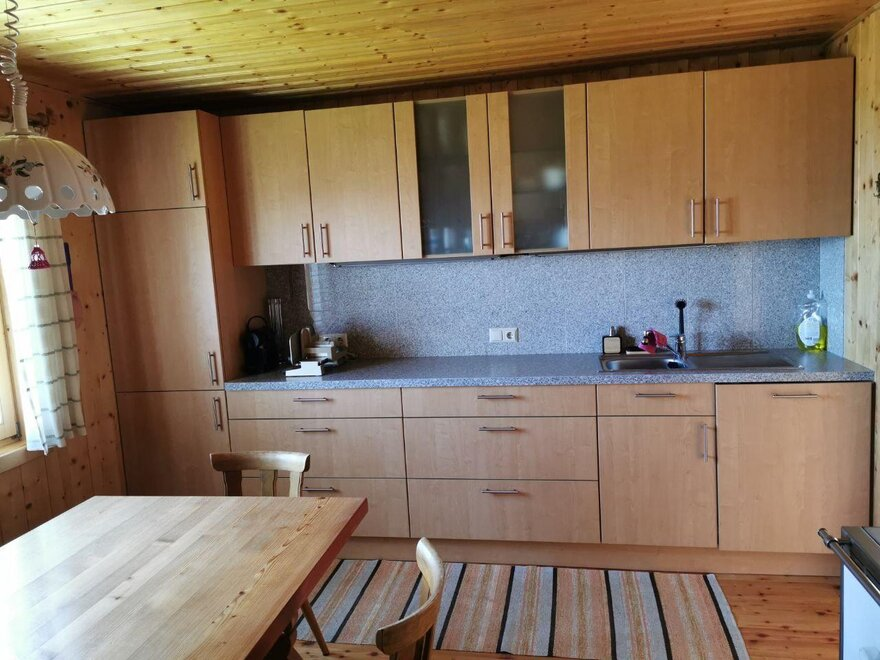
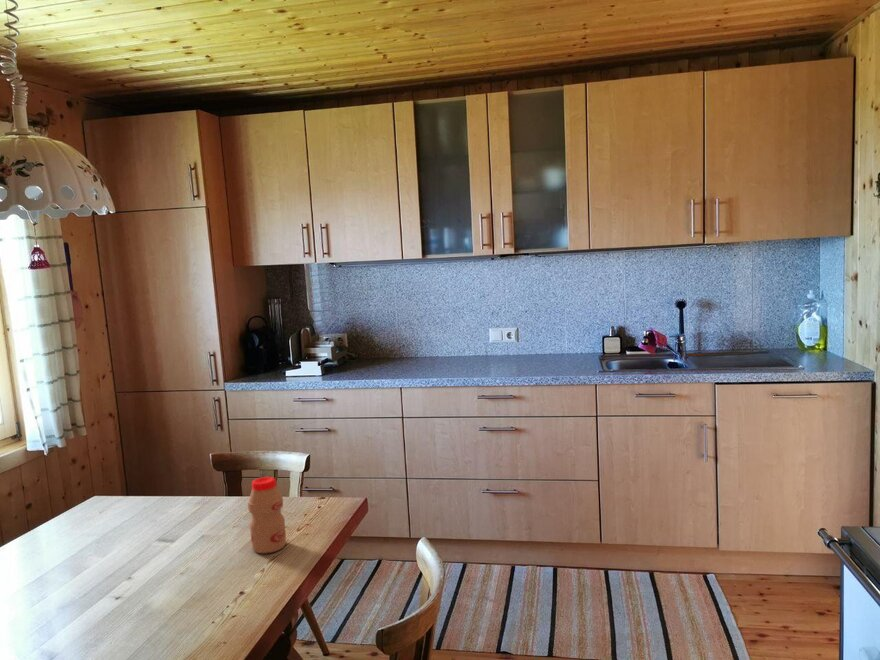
+ bottle (266, 513)
